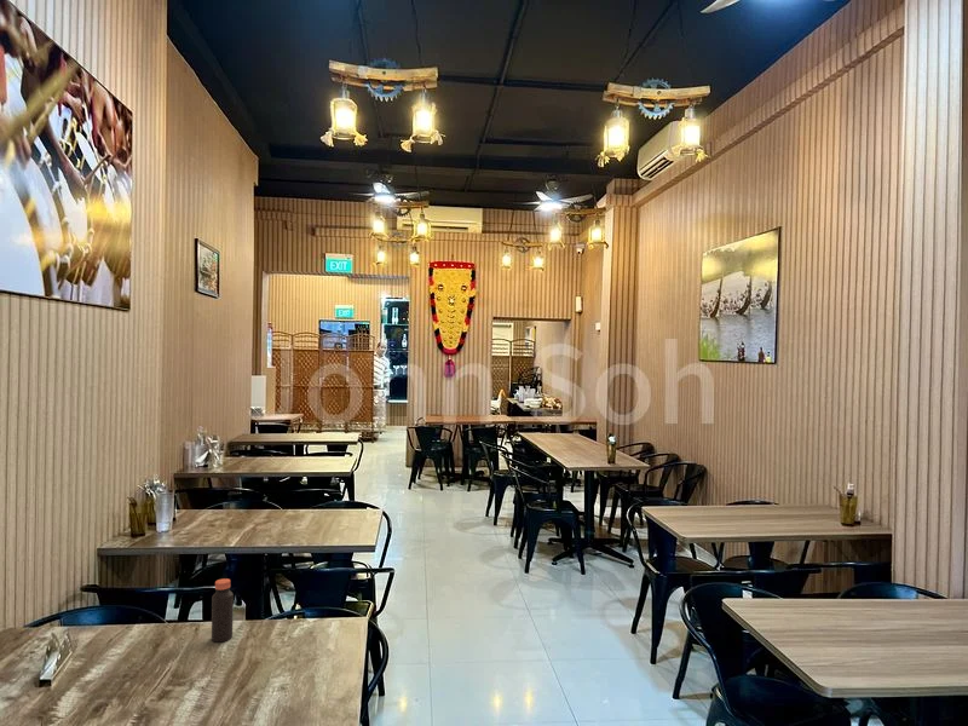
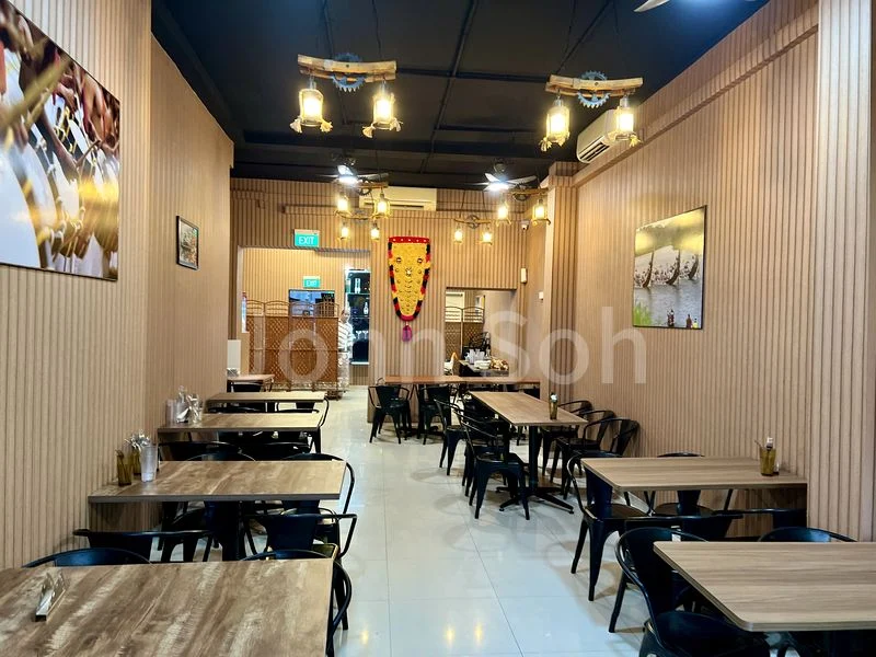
- bottle (221, 609)
